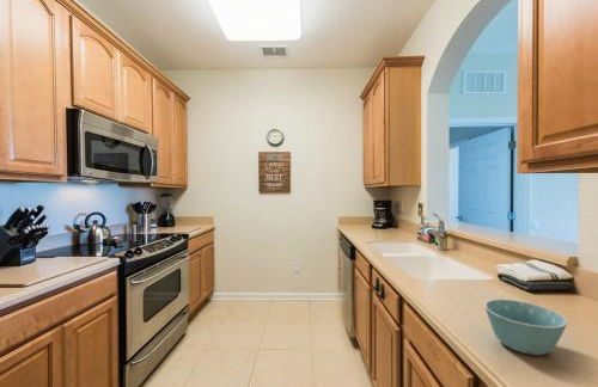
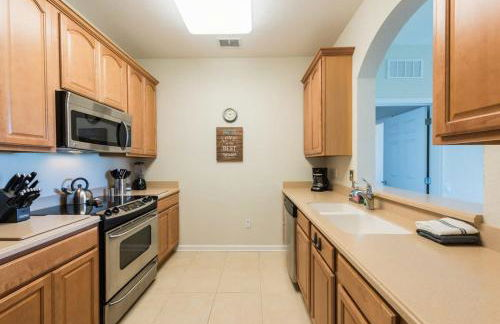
- bowl (523, 327)
